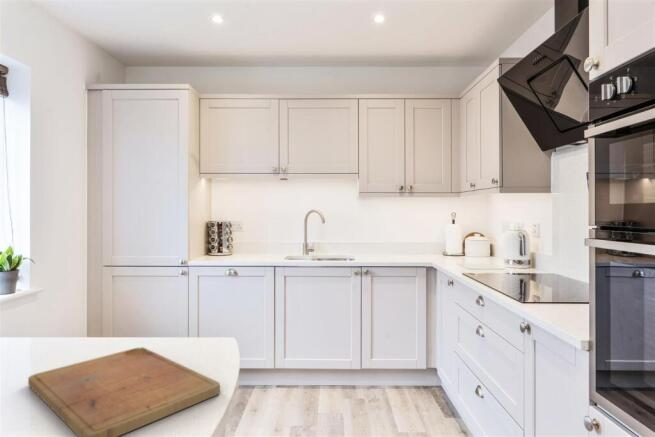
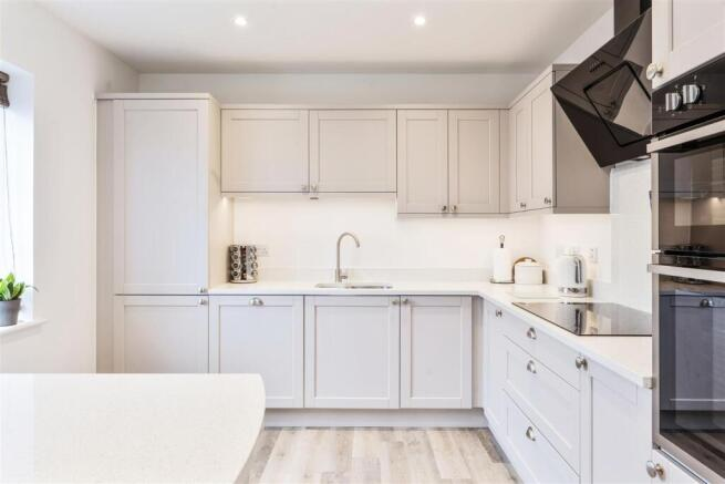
- cutting board (122, 384)
